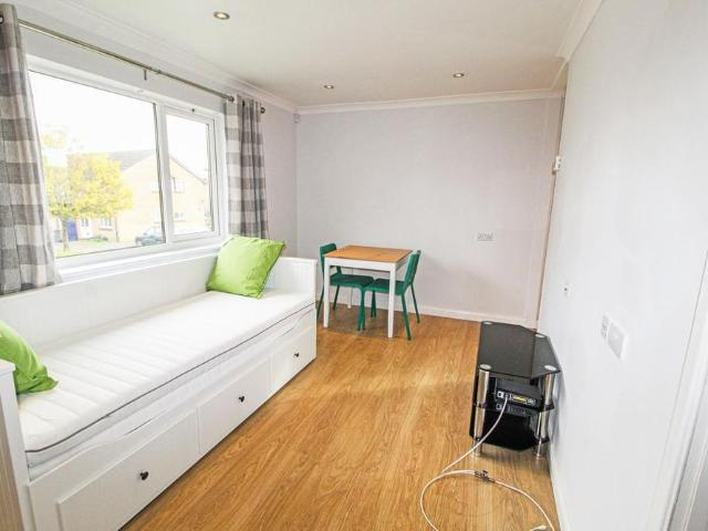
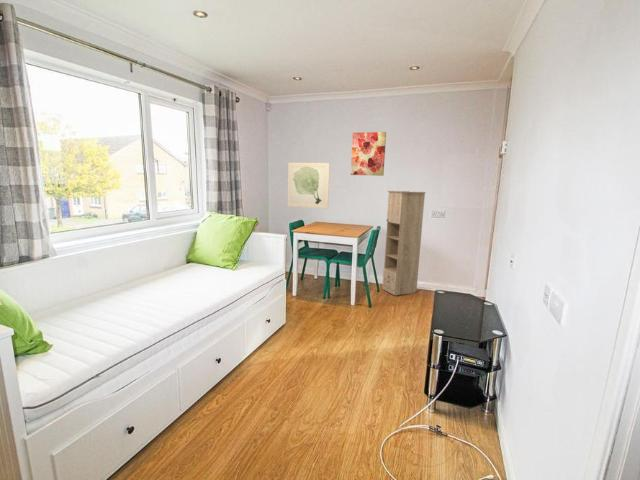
+ wall art (307, 185)
+ storage cabinet (402, 242)
+ wall art (368, 154)
